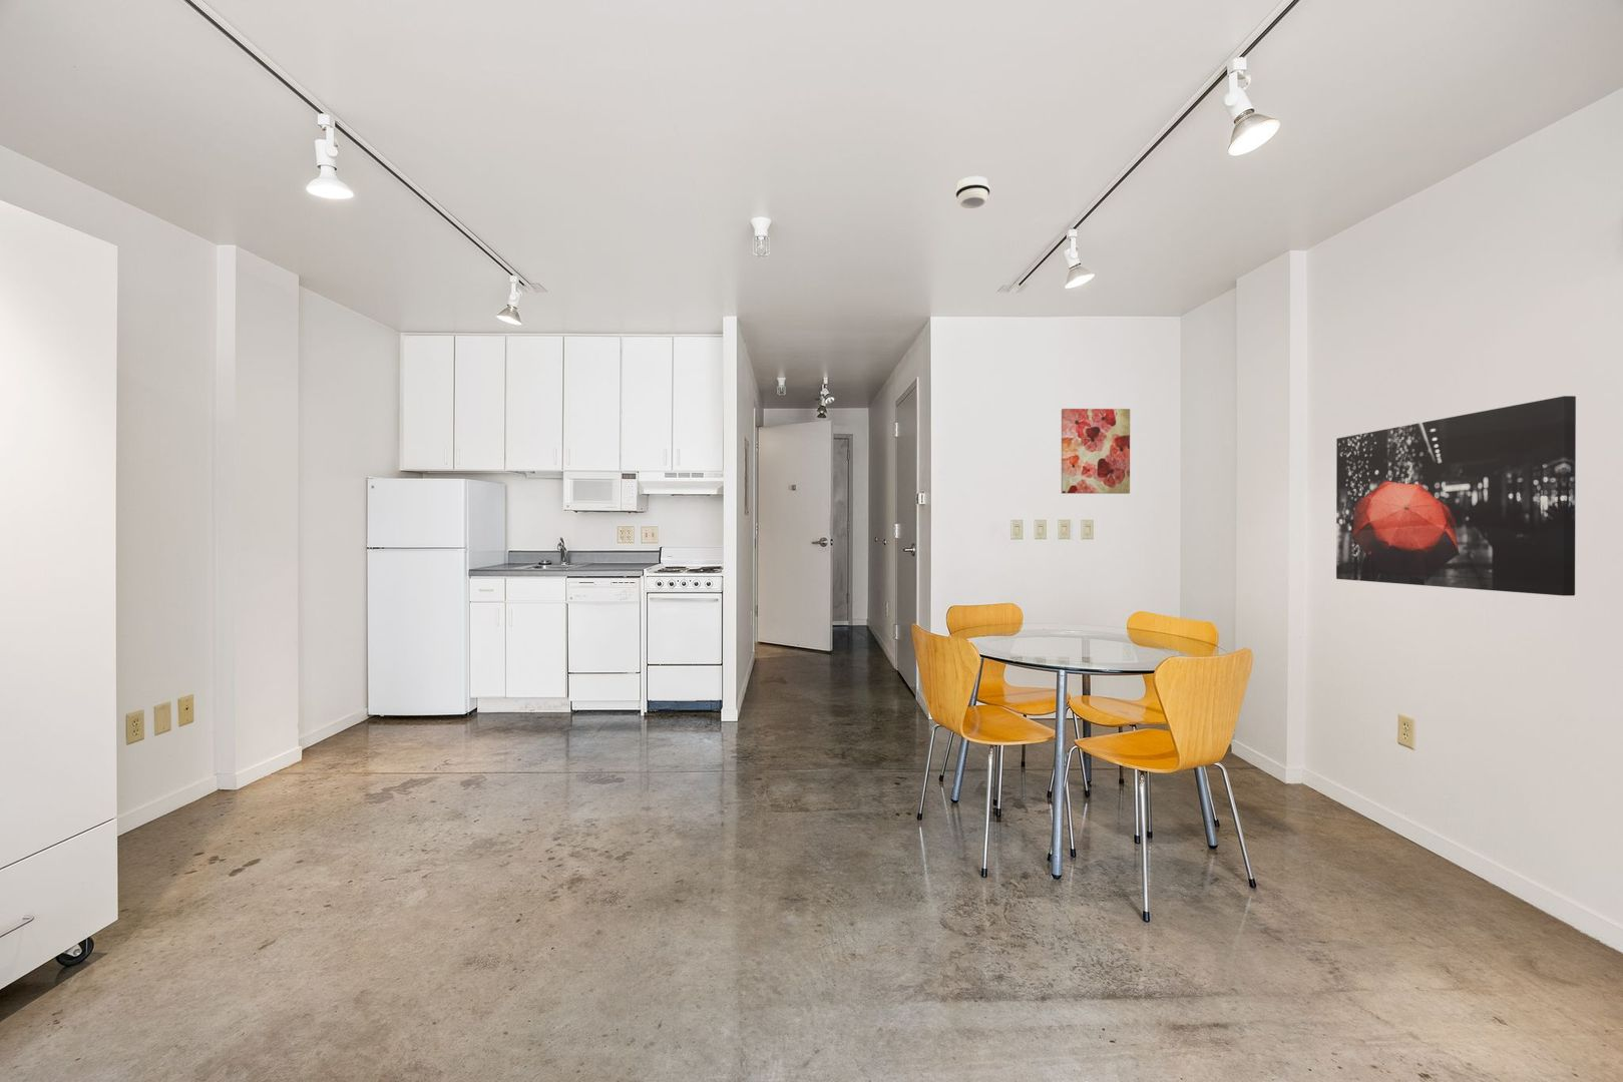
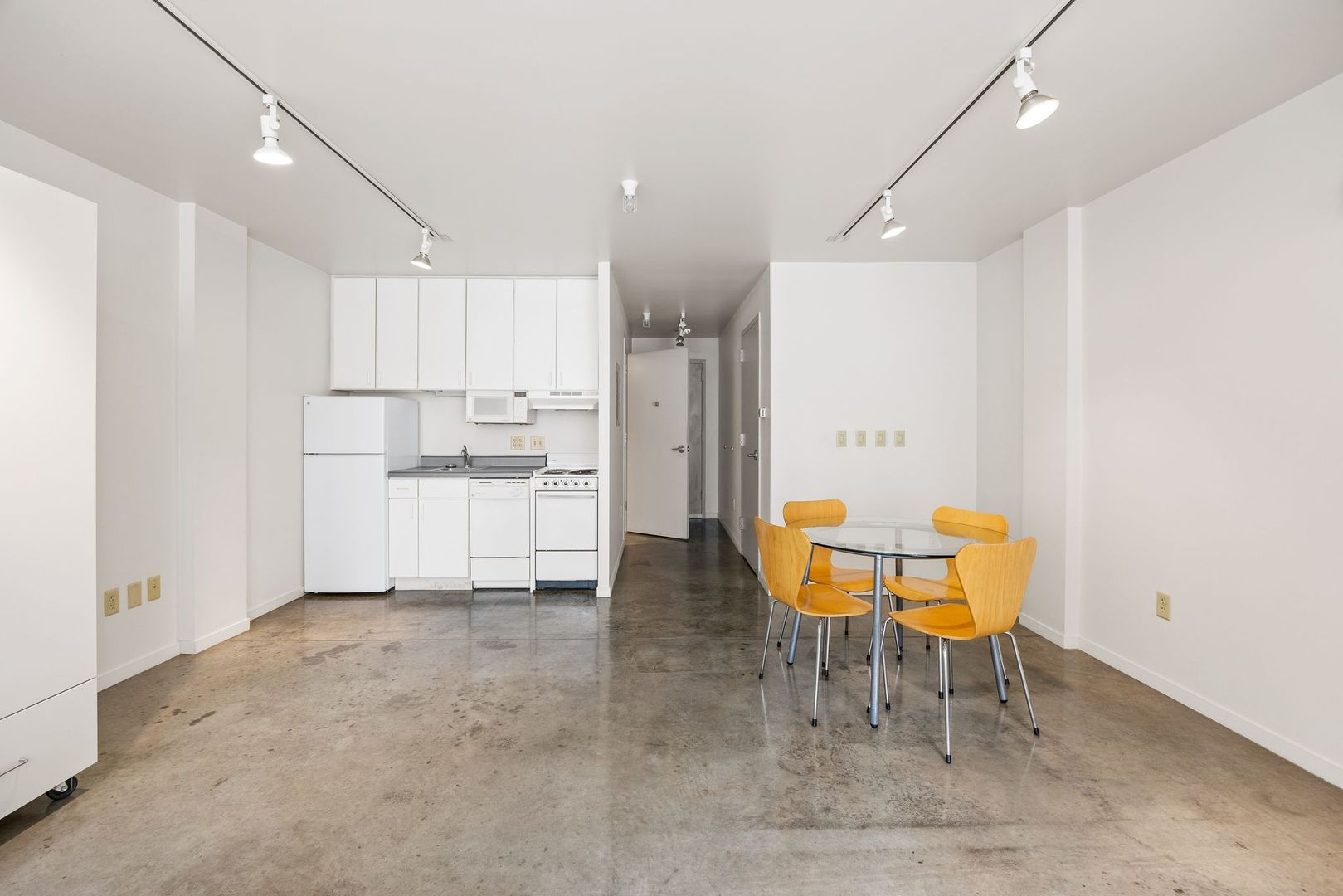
- wall art (1095, 450)
- smoke detector (973, 192)
- wall art (1434, 502)
